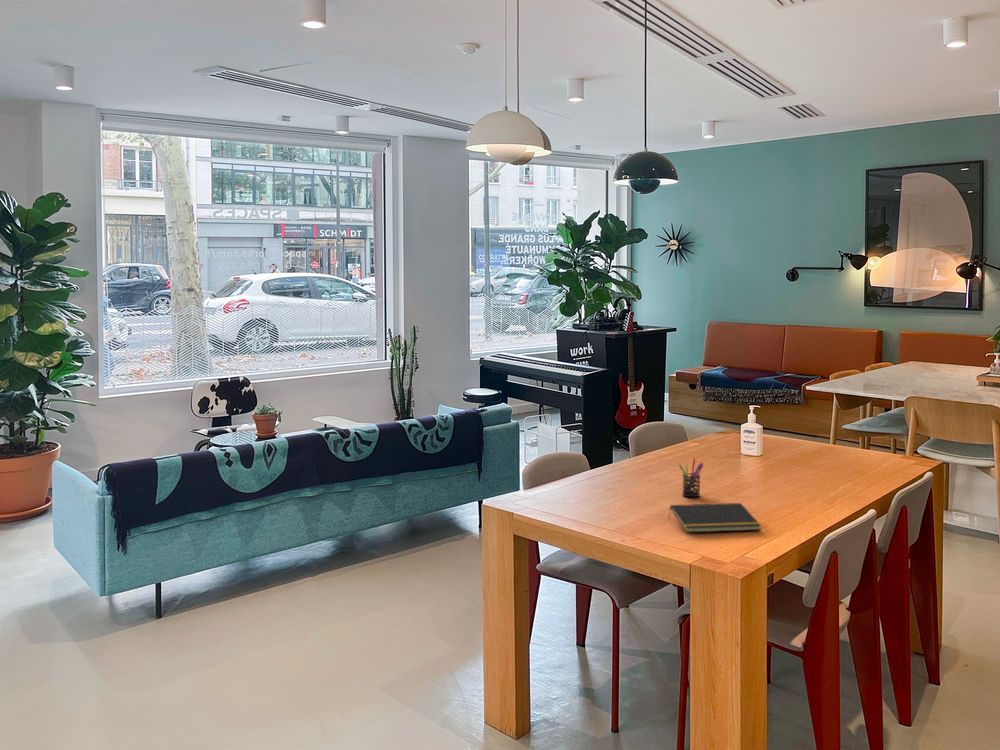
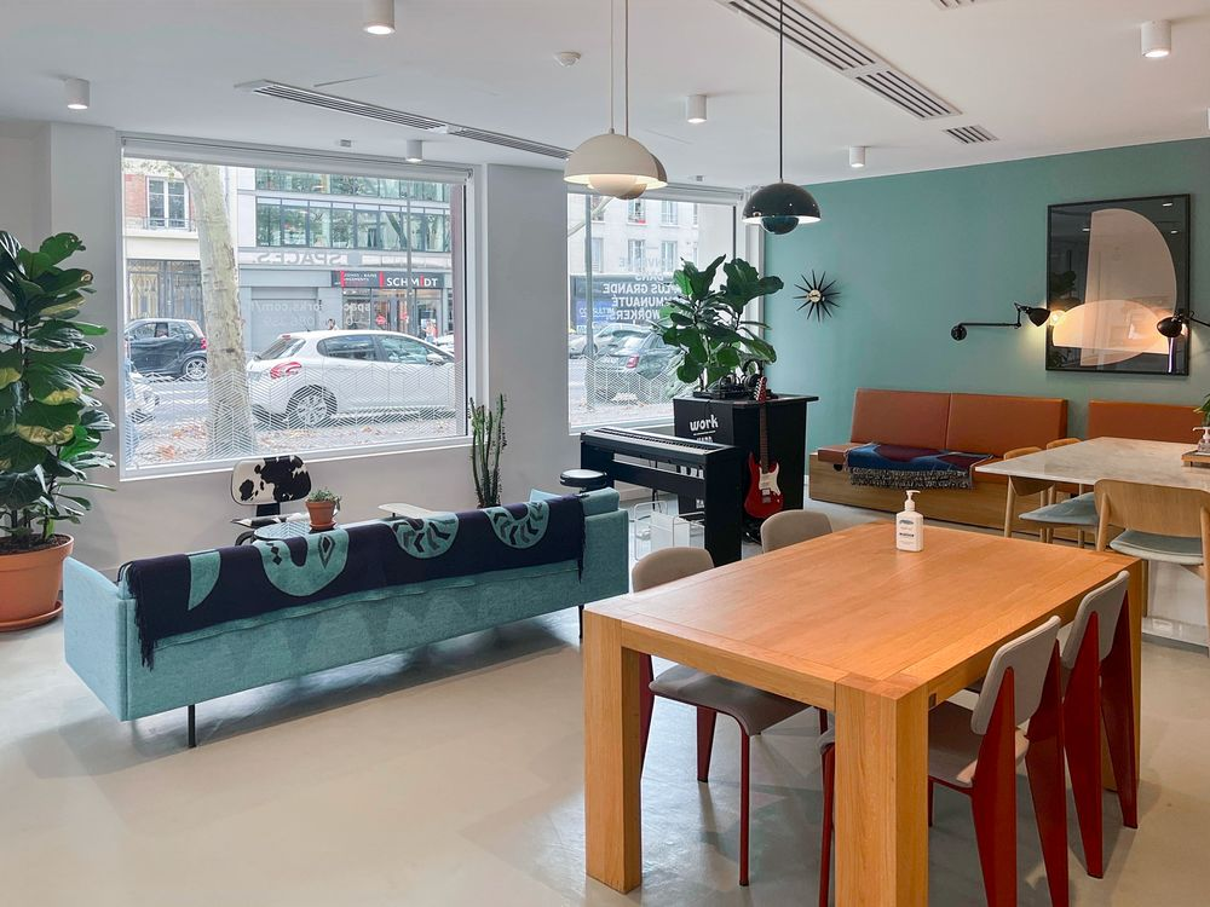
- pen holder (689, 477)
- notepad (714, 517)
